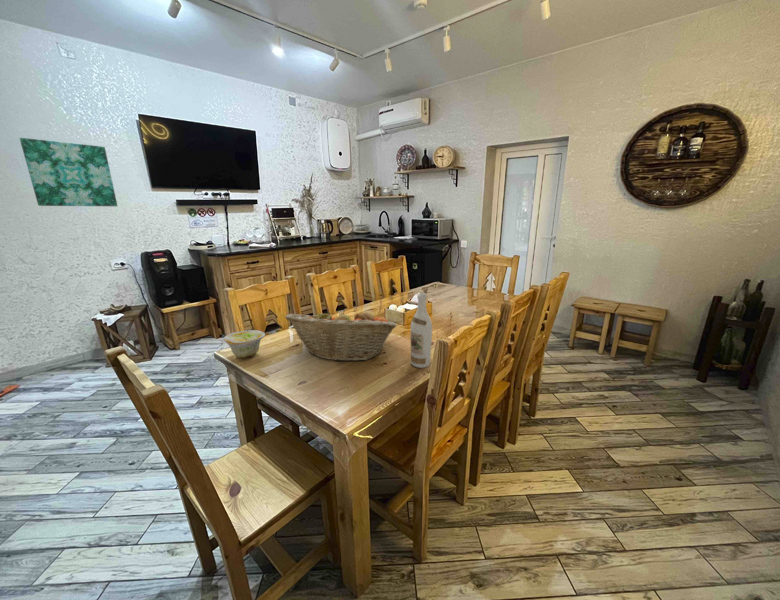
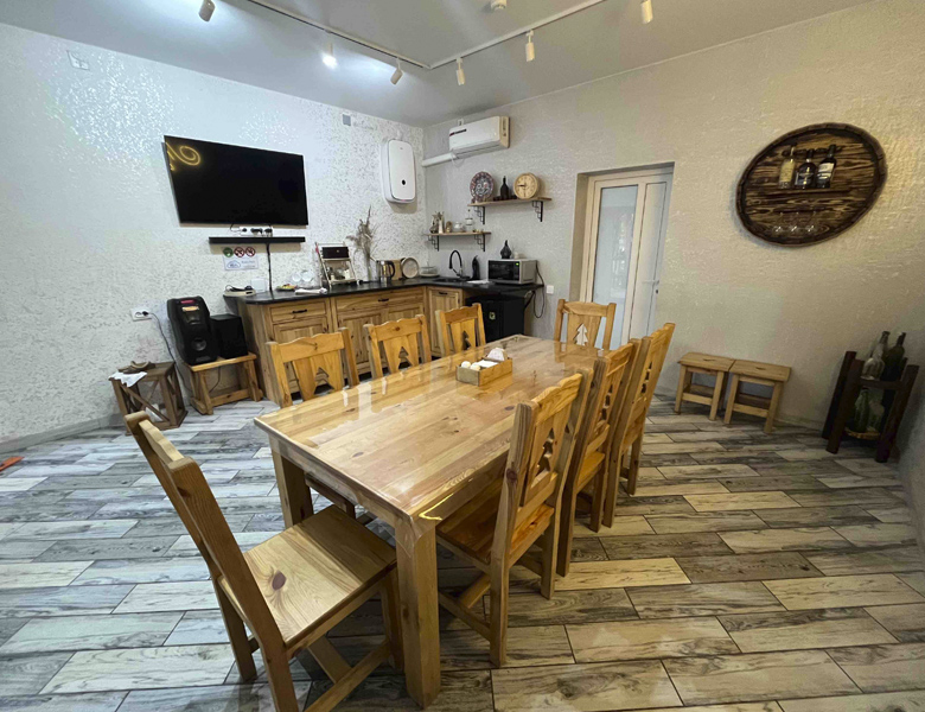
- wall art (72, 175)
- fruit basket (341, 328)
- bowl (245, 345)
- wine bottle (421, 329)
